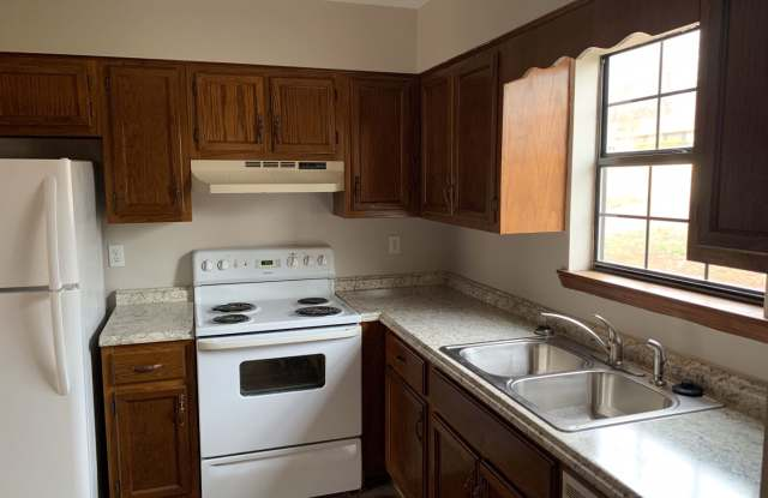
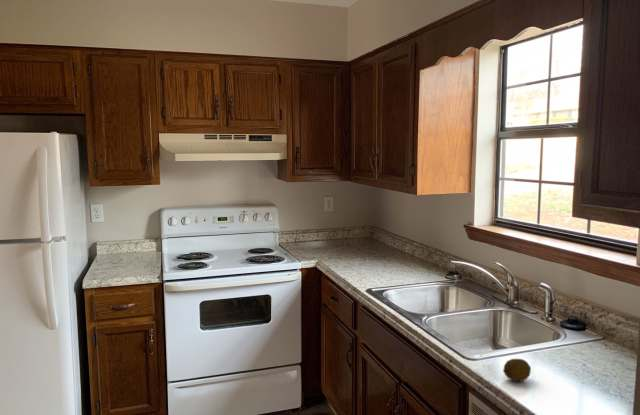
+ fruit (517, 369)
